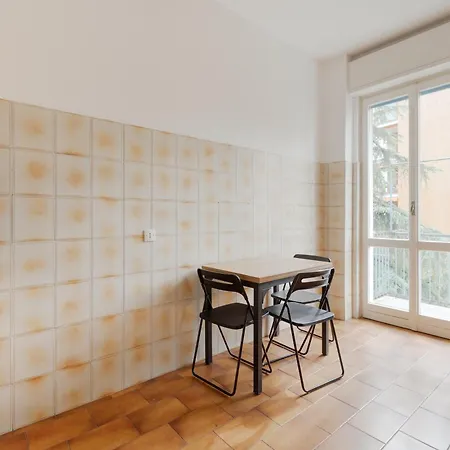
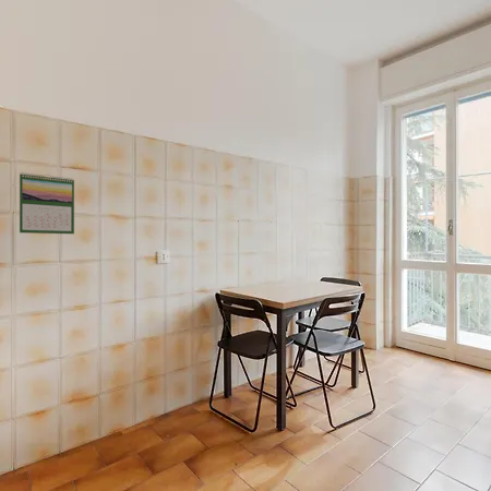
+ calendar (48, 203)
